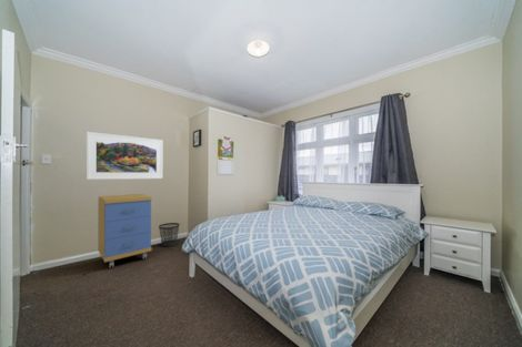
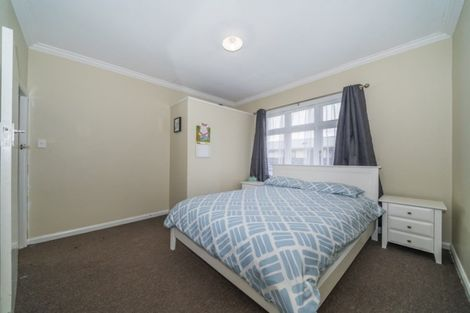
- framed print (129, 157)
- storage cabinet (124, 227)
- wastebasket (169, 234)
